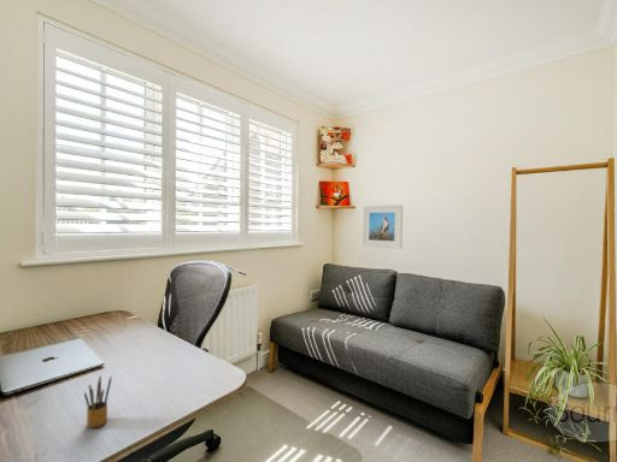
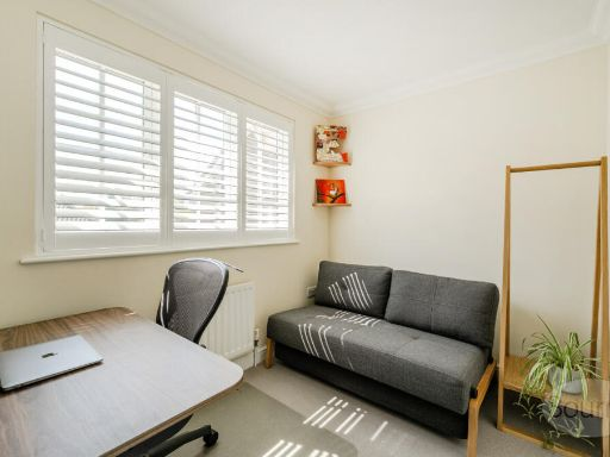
- pencil box (98, 402)
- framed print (381, 226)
